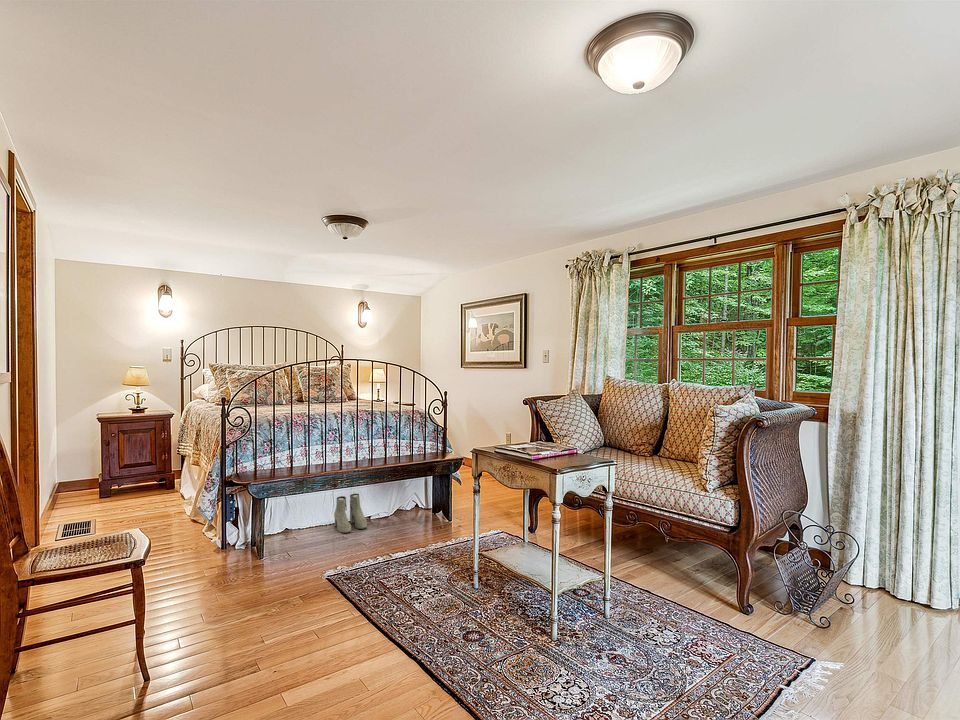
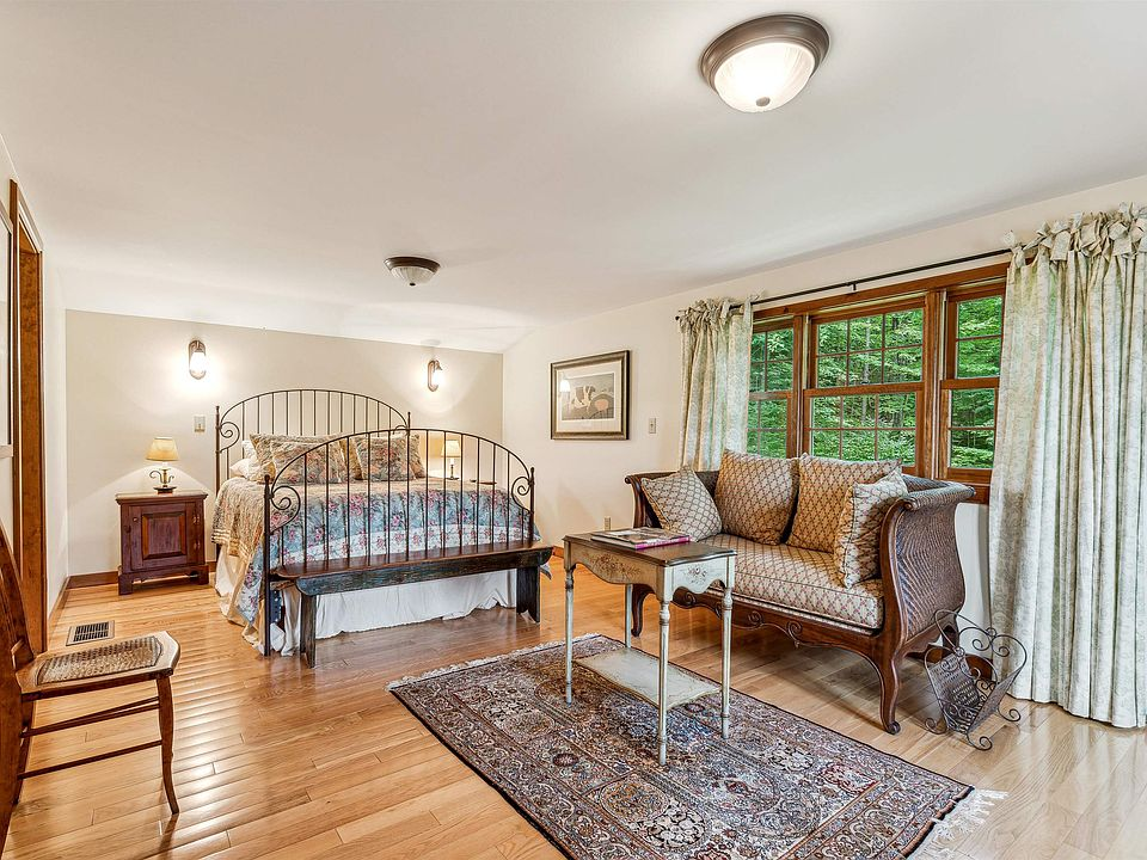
- boots (350, 512)
